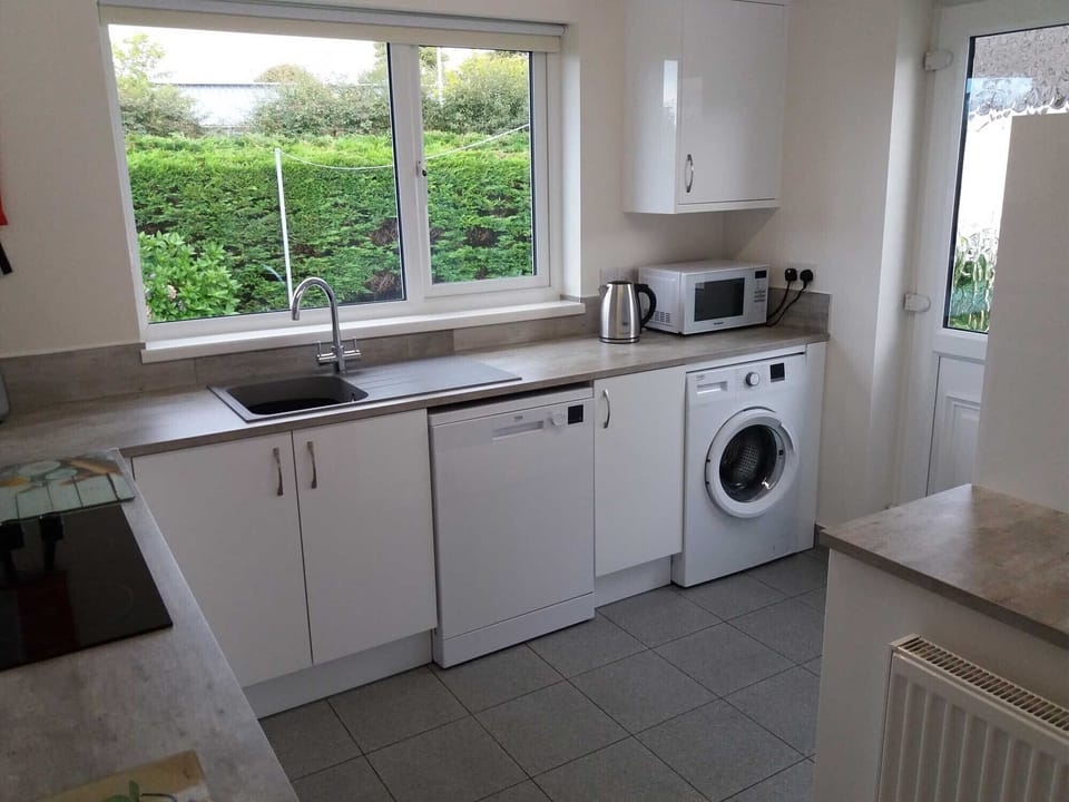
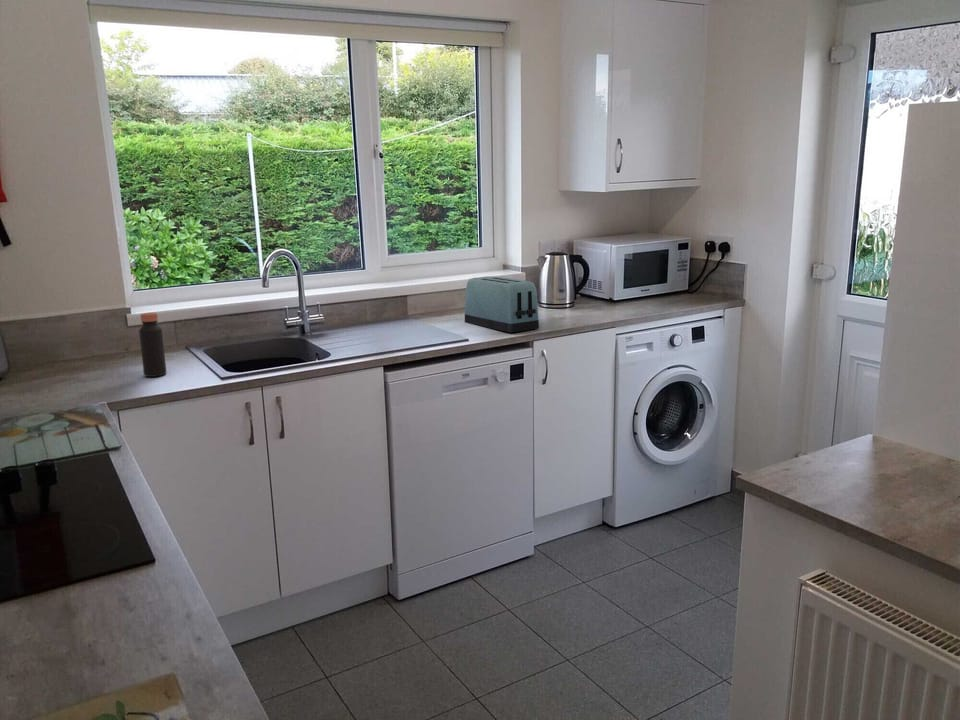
+ toaster (501, 302)
+ bottle (152, 344)
